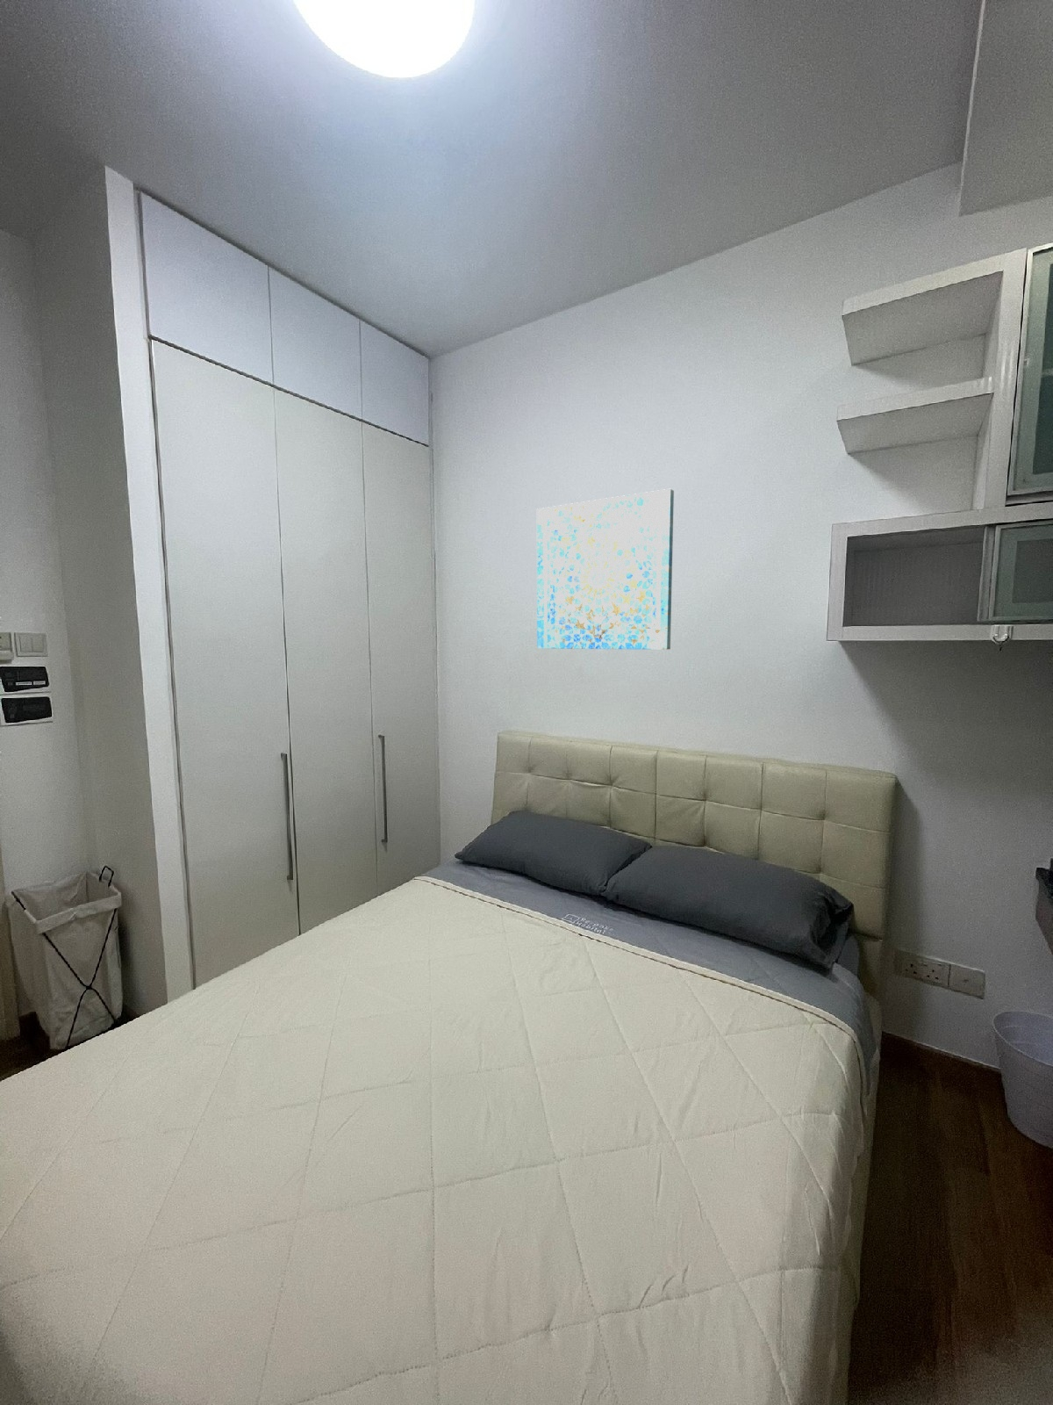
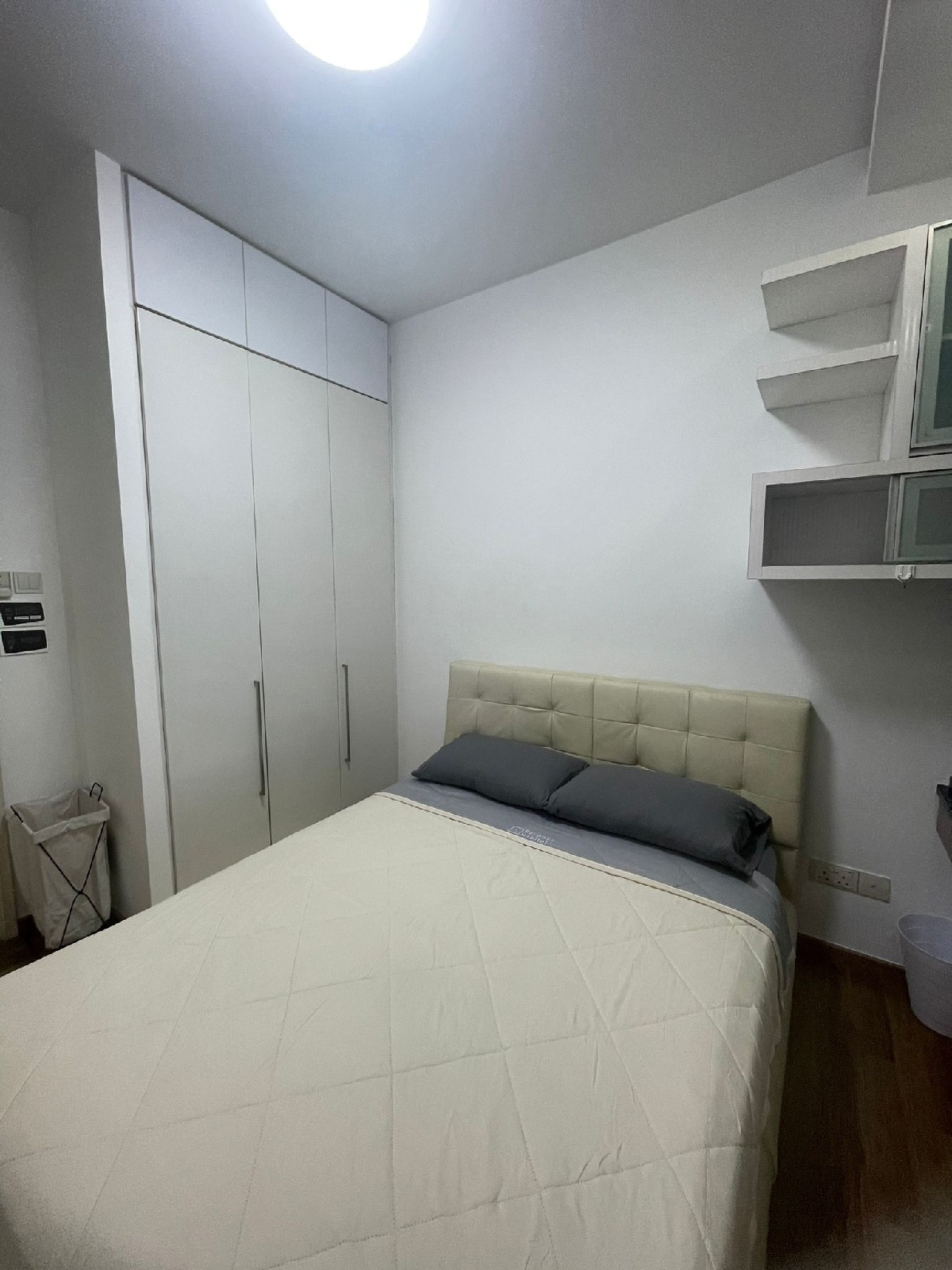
- wall art (601, 575)
